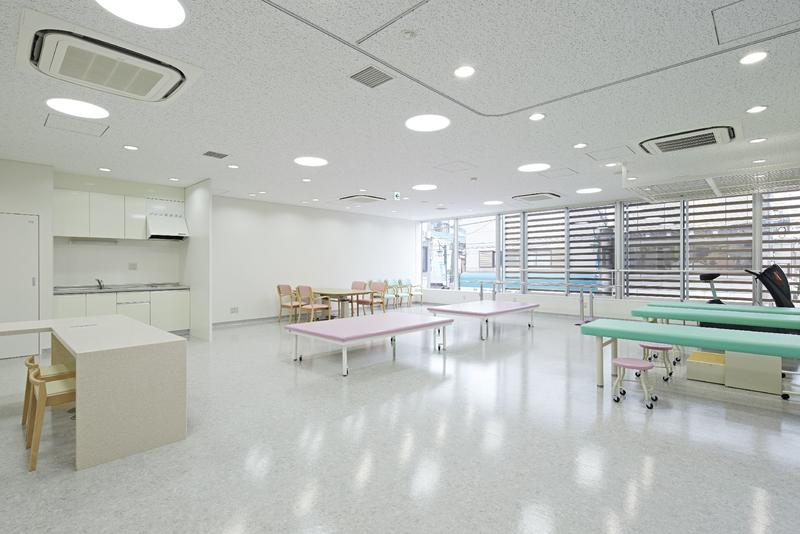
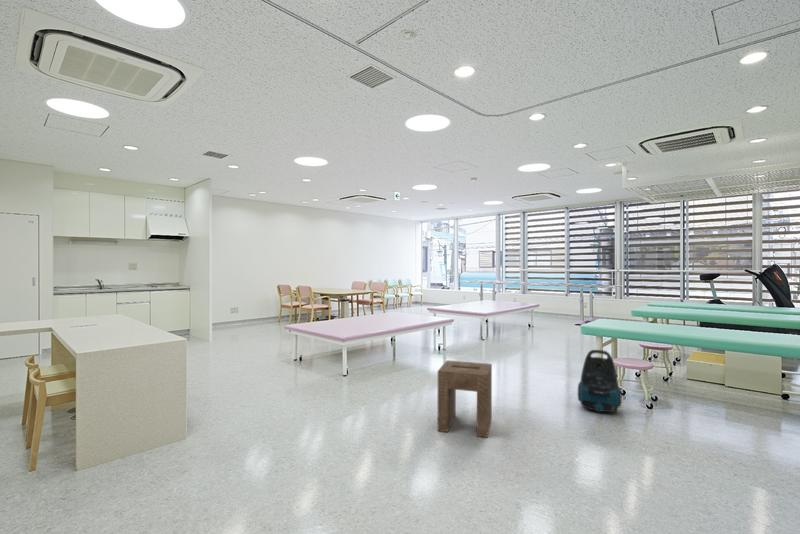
+ vacuum cleaner (598, 380)
+ stool (465, 390)
